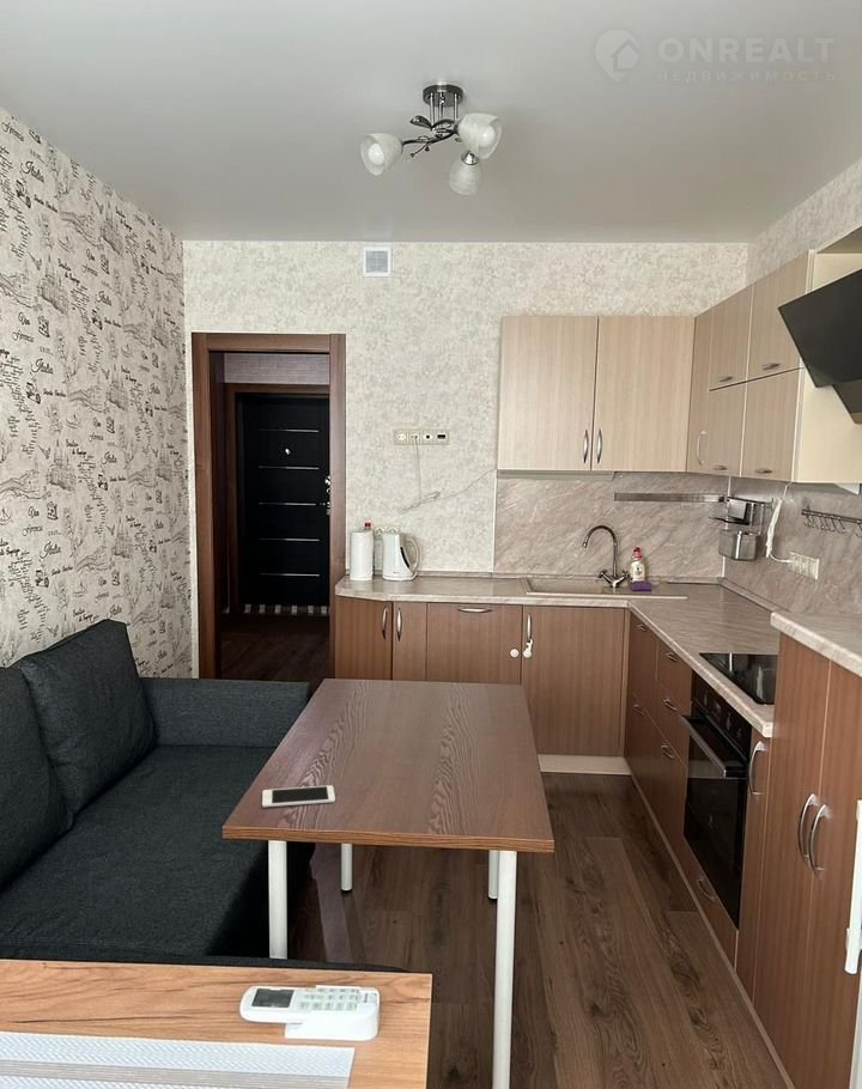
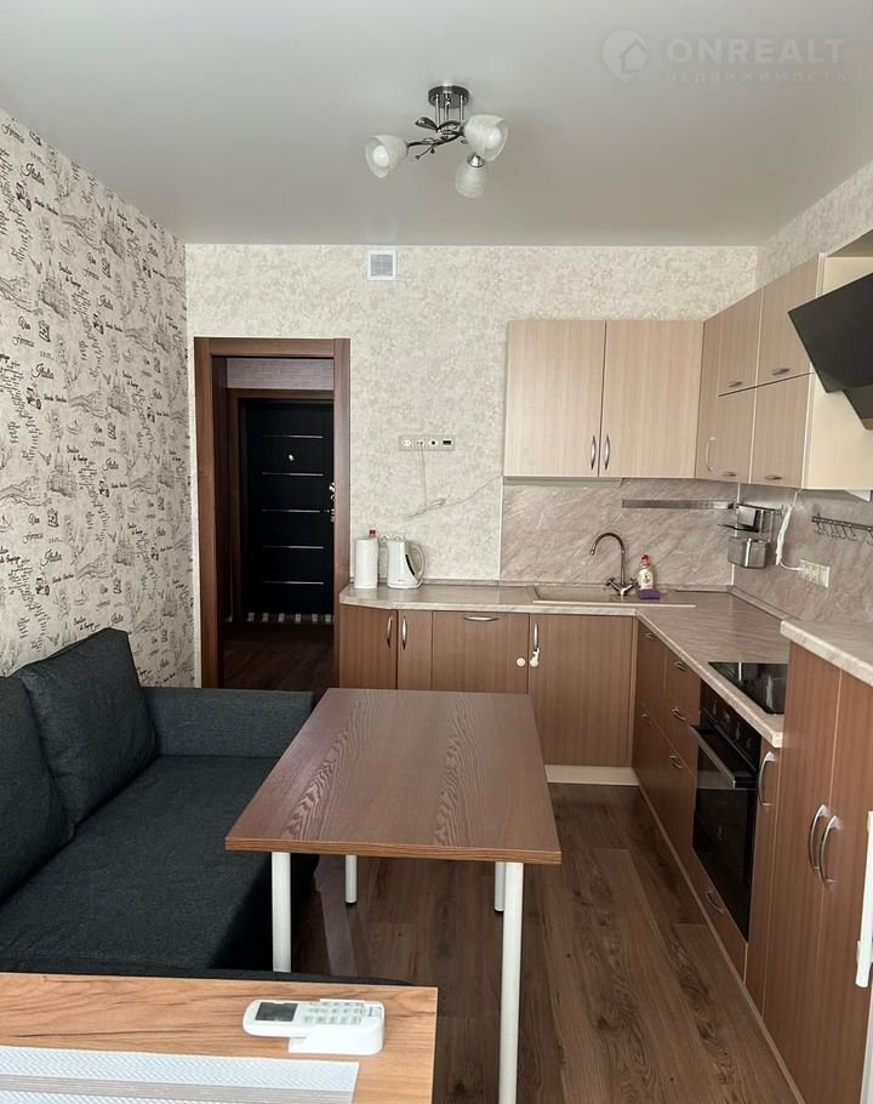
- cell phone (298, 796)
